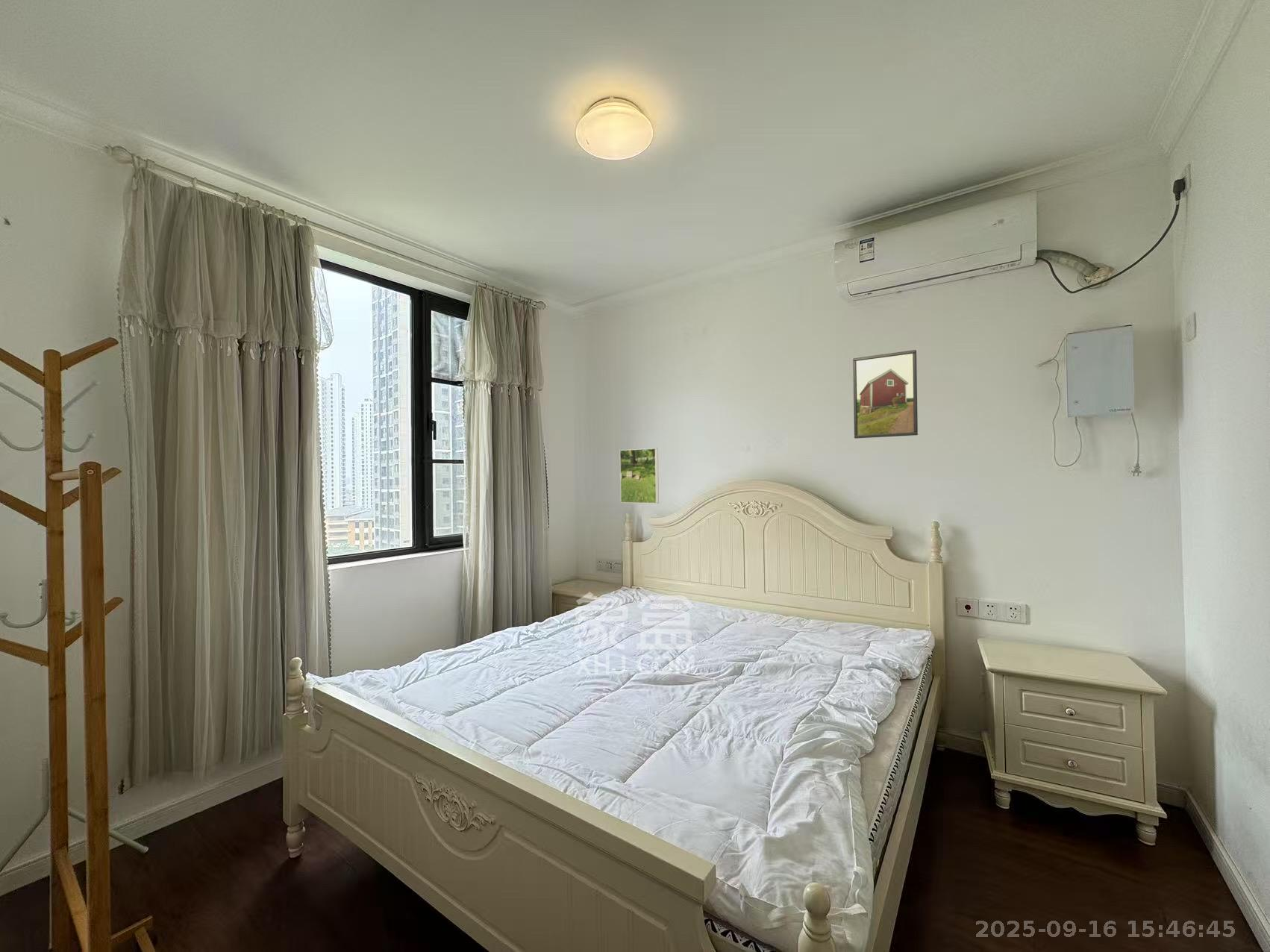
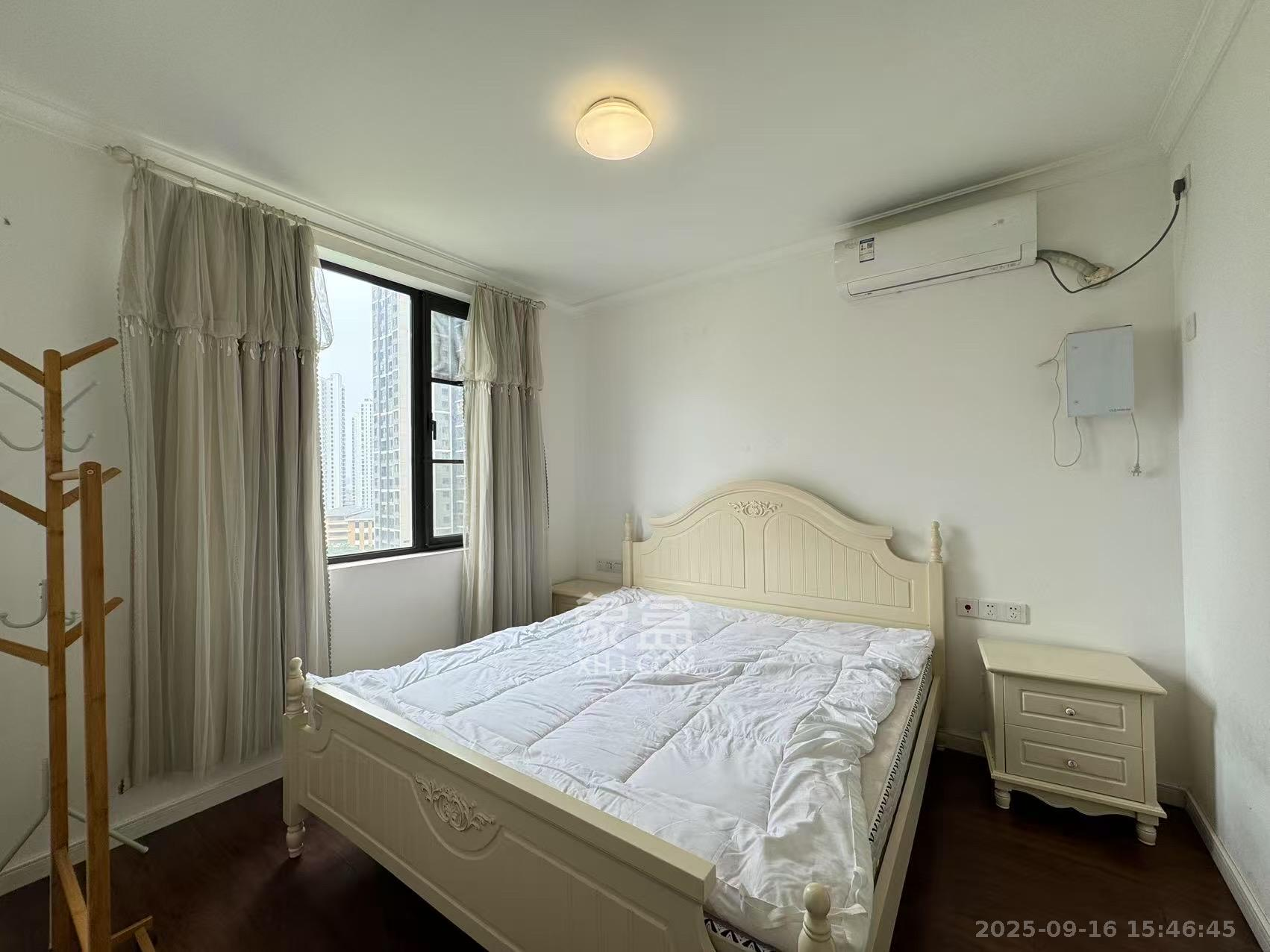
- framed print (639, 476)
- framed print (884, 395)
